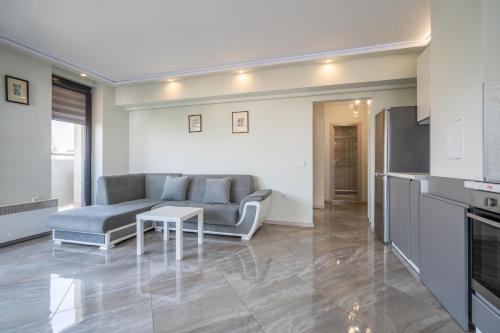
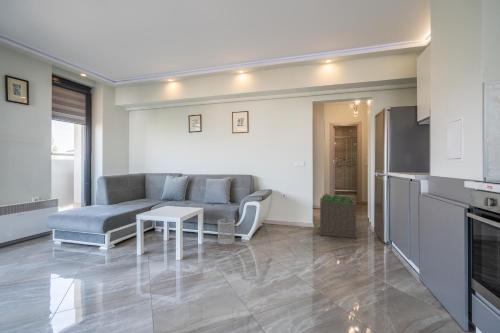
+ planter (336, 213)
+ wastebasket (226, 231)
